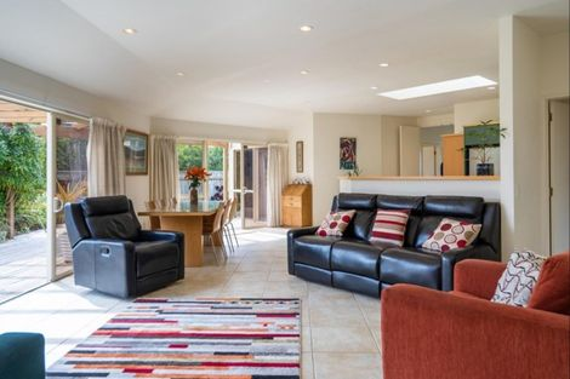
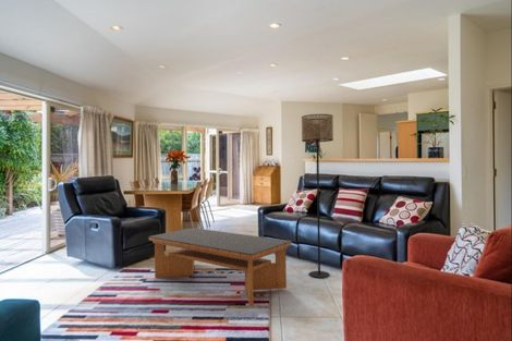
+ coffee table (217, 260)
+ floor lamp (318, 195)
